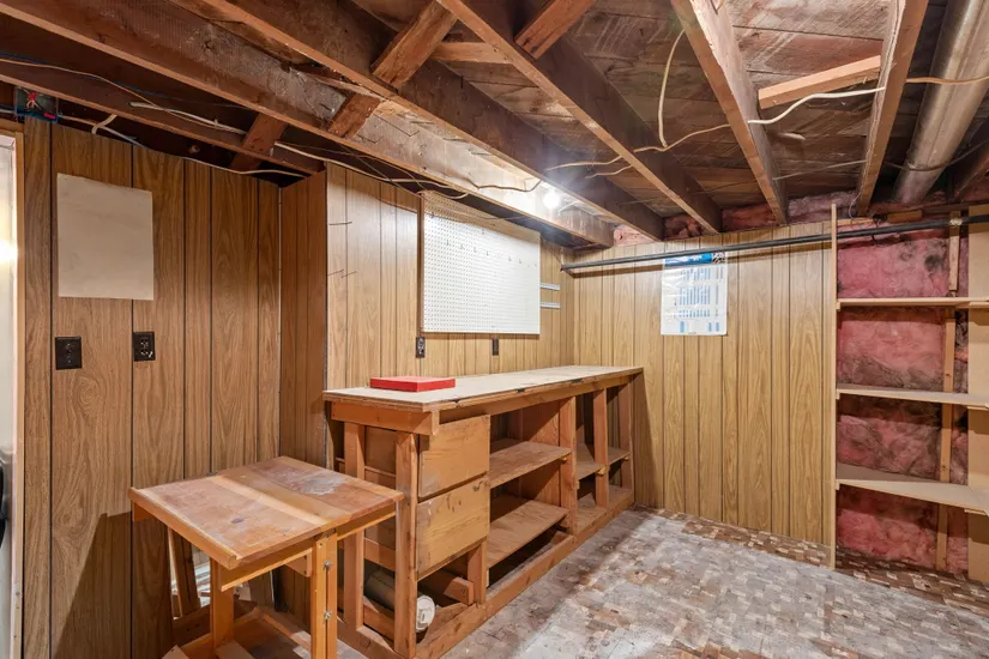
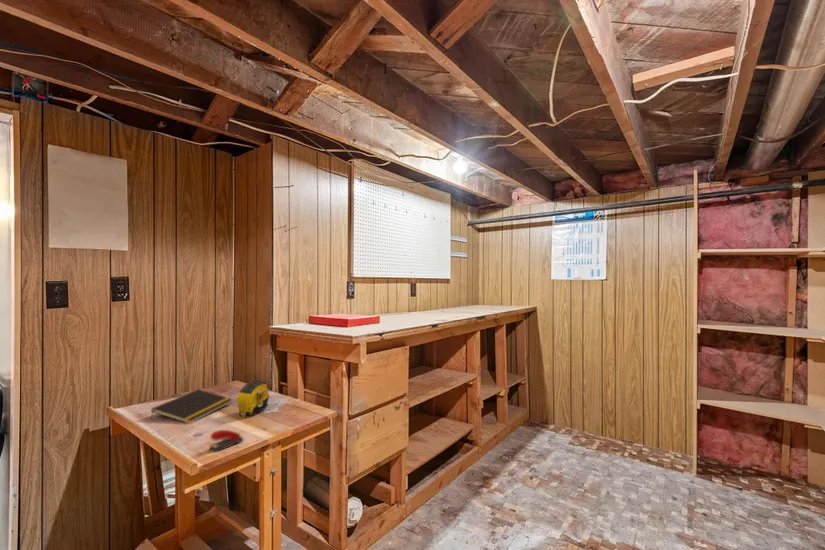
+ tape measure (254, 397)
+ notepad (194, 405)
+ stapler (225, 437)
